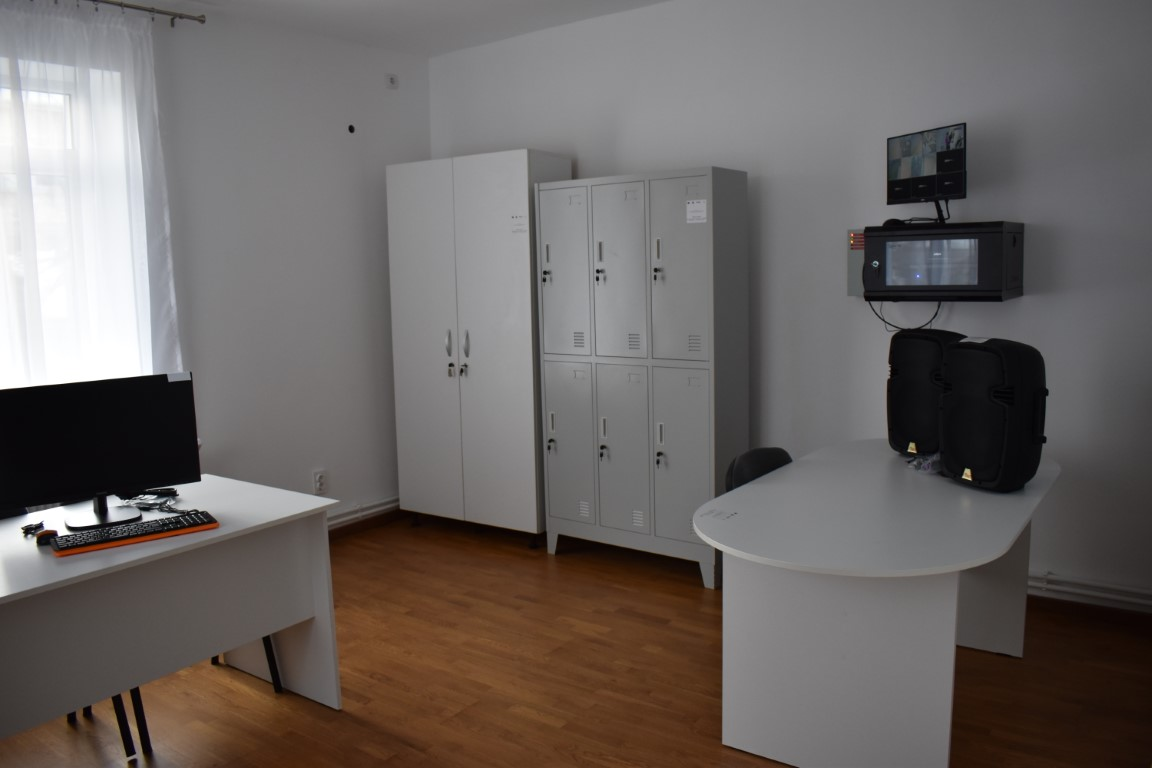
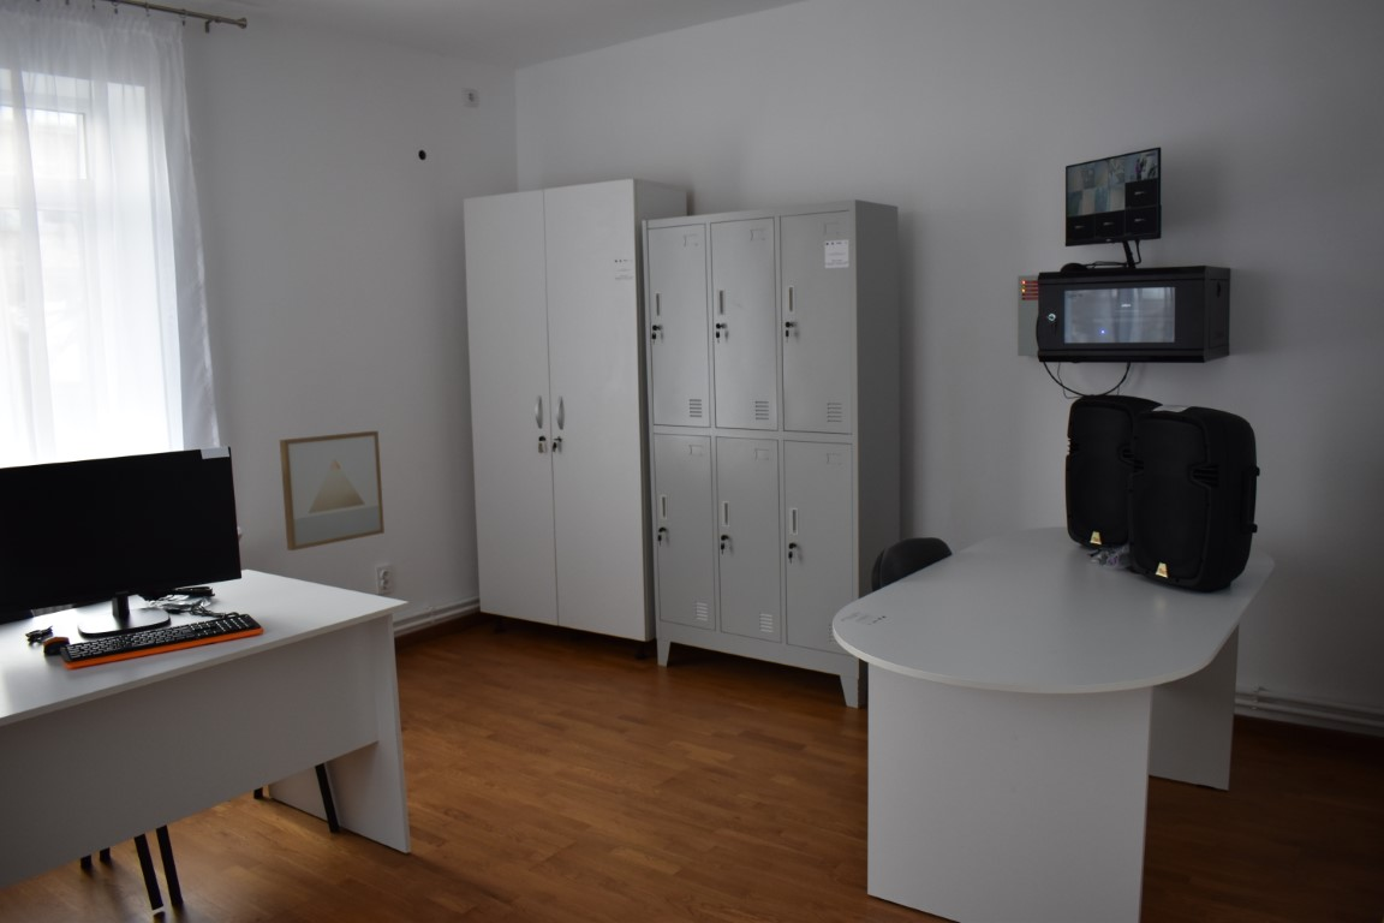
+ wall art (334, 488)
